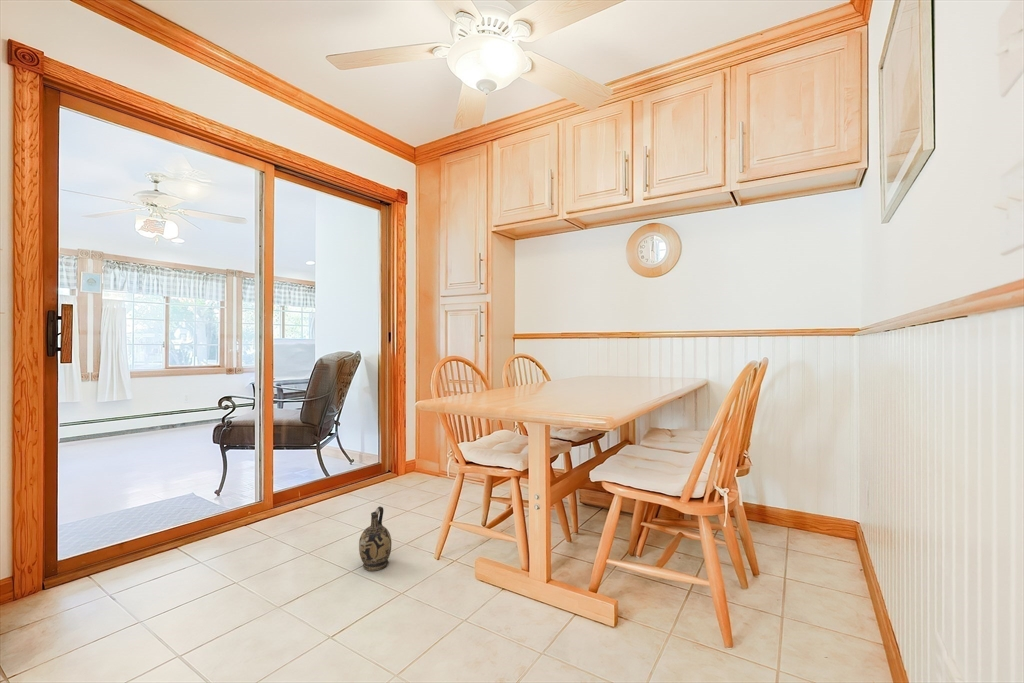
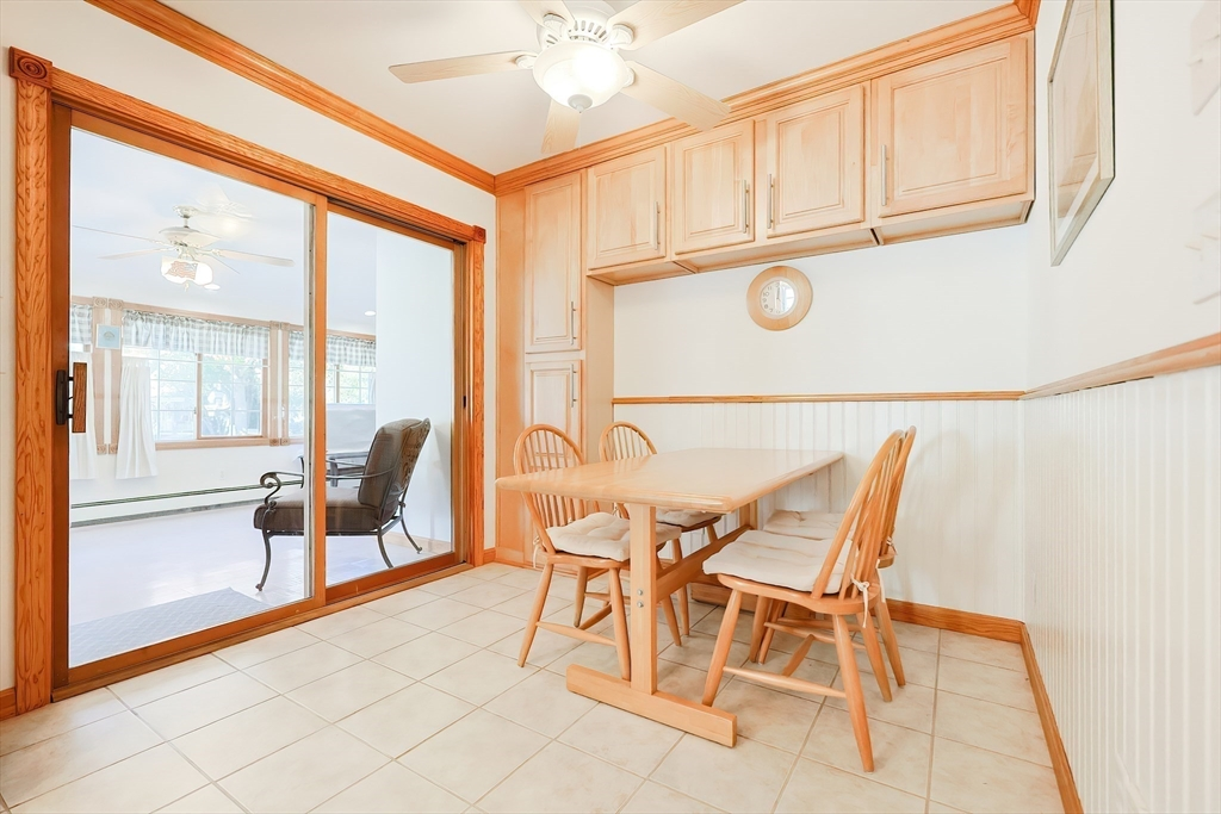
- ceramic jug (375, 537)
